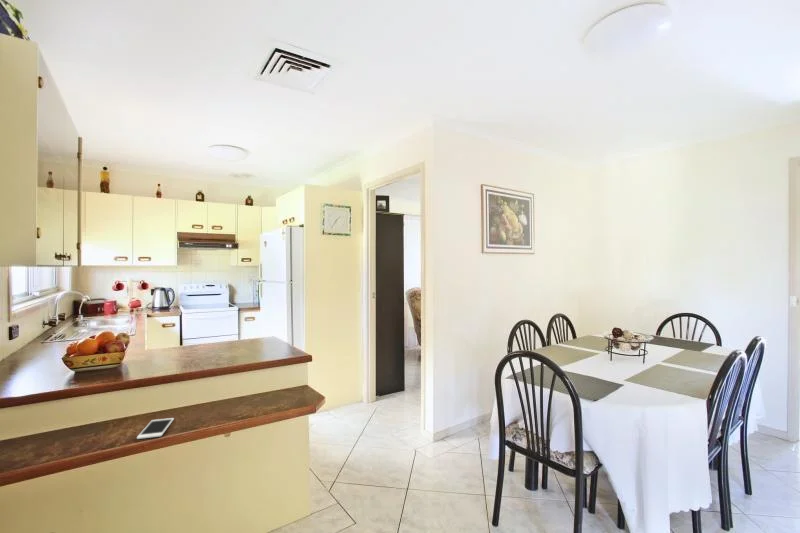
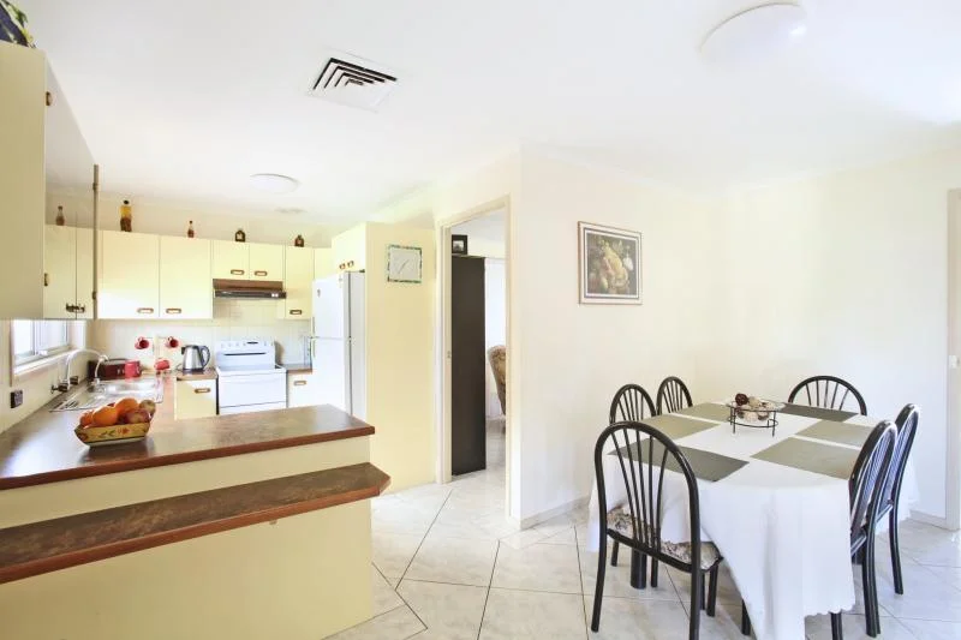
- cell phone (156, 427)
